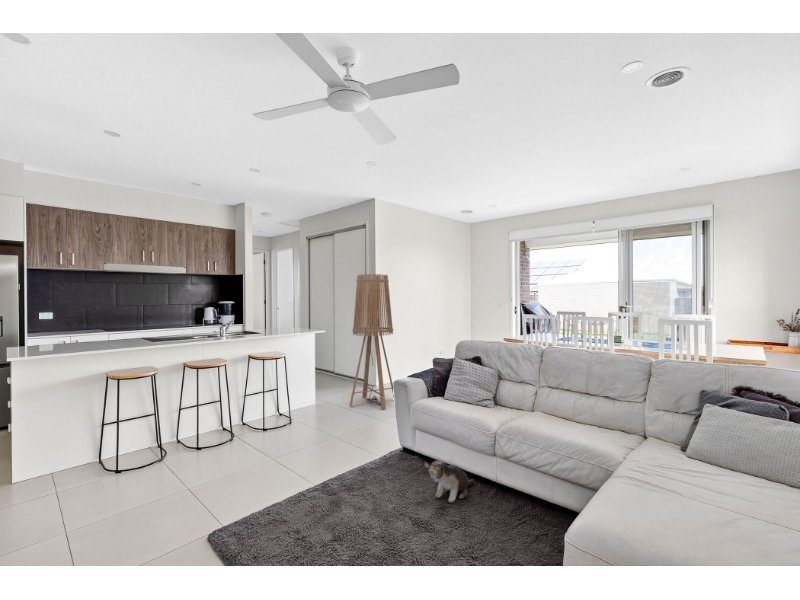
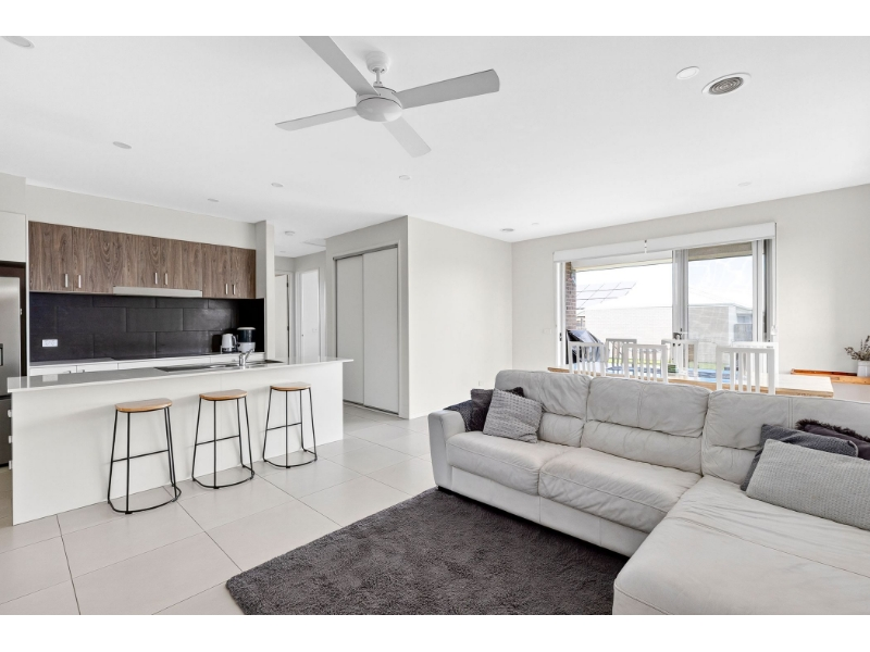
- plush toy (453, 474)
- floor lamp (374, 337)
